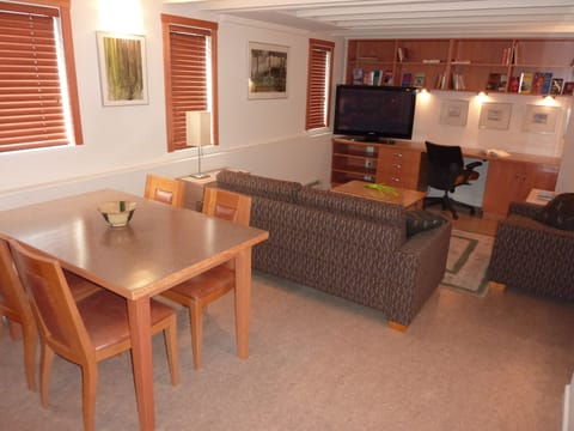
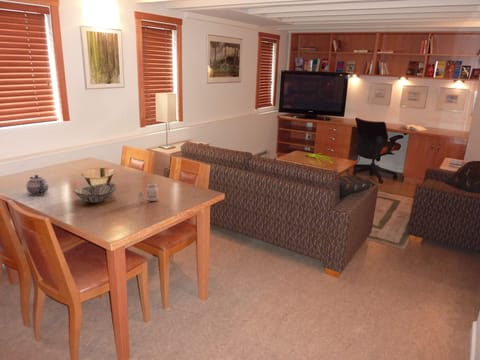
+ candle (149, 193)
+ decorative bowl (95, 194)
+ teapot (37, 184)
